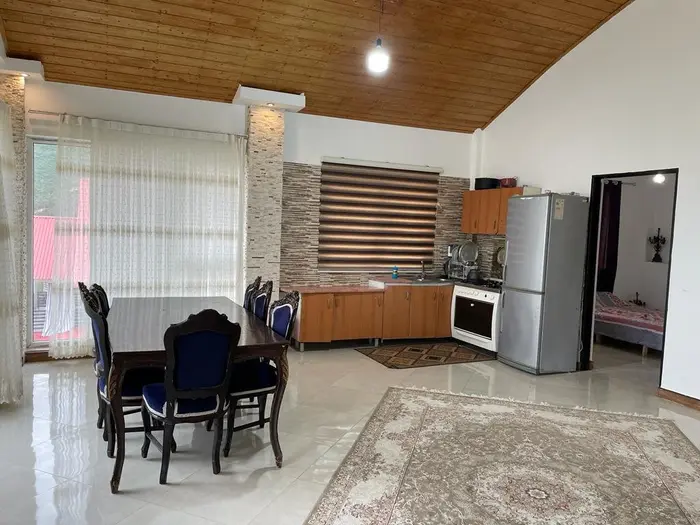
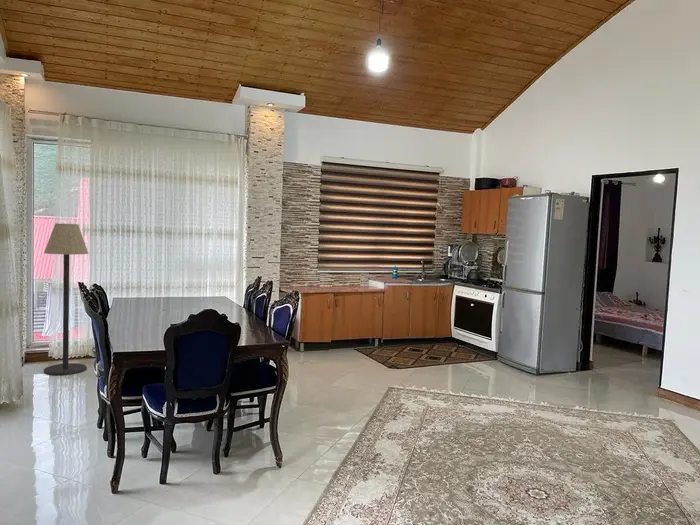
+ floor lamp (66, 297)
